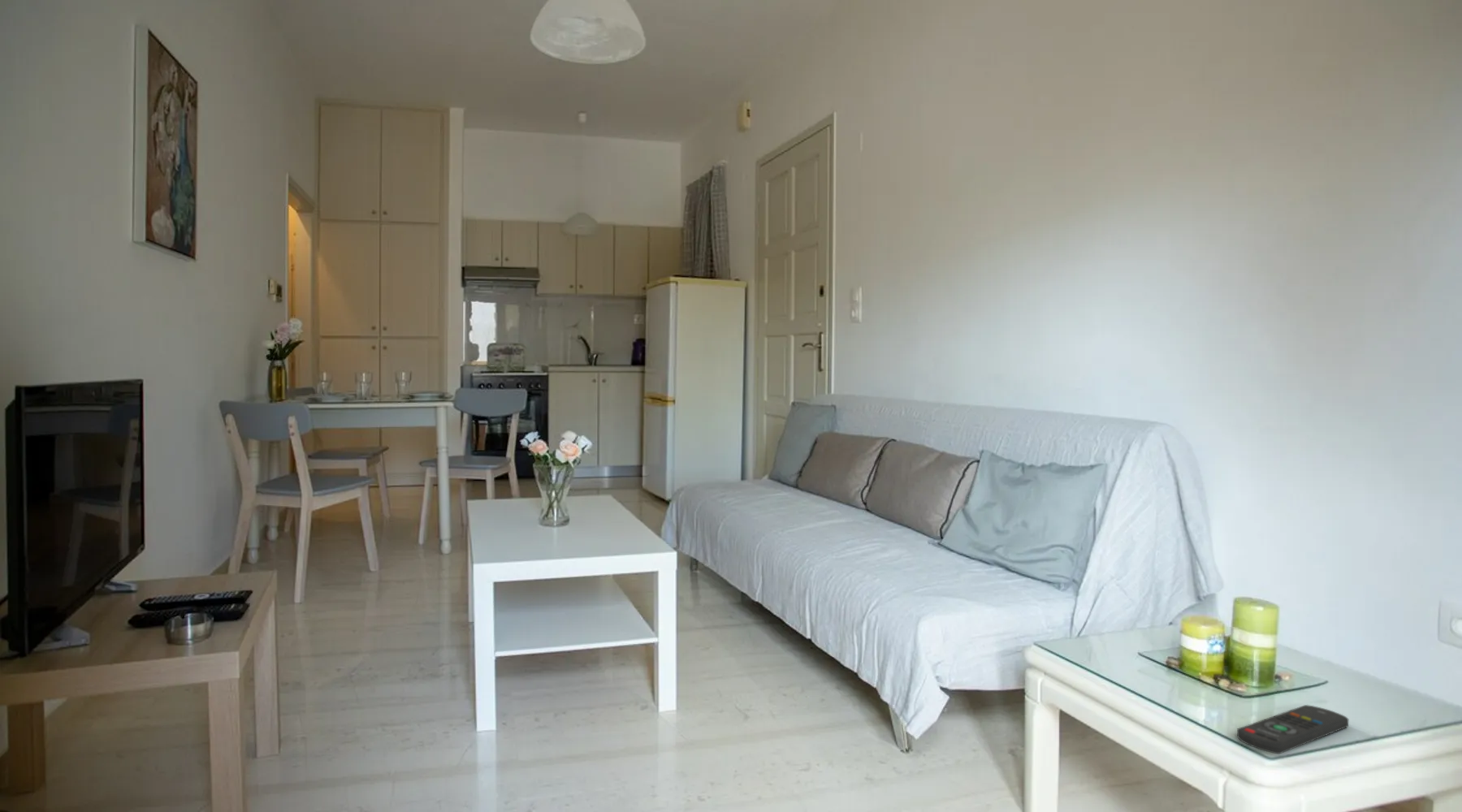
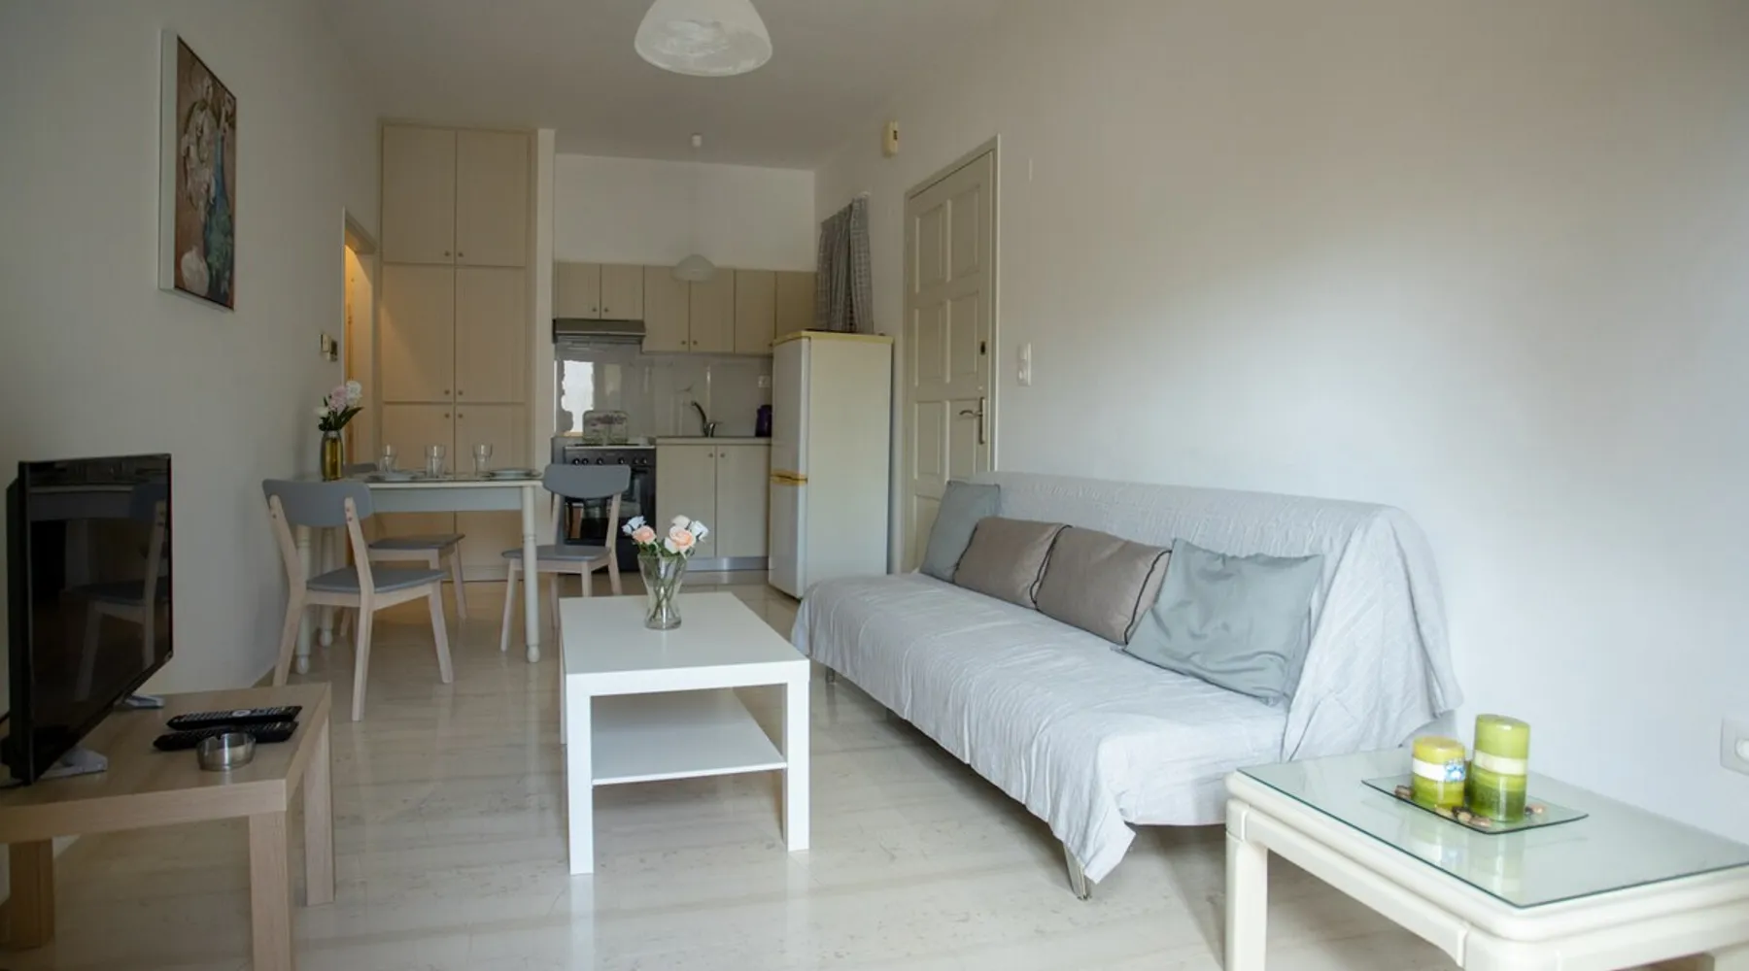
- remote control (1293, 727)
